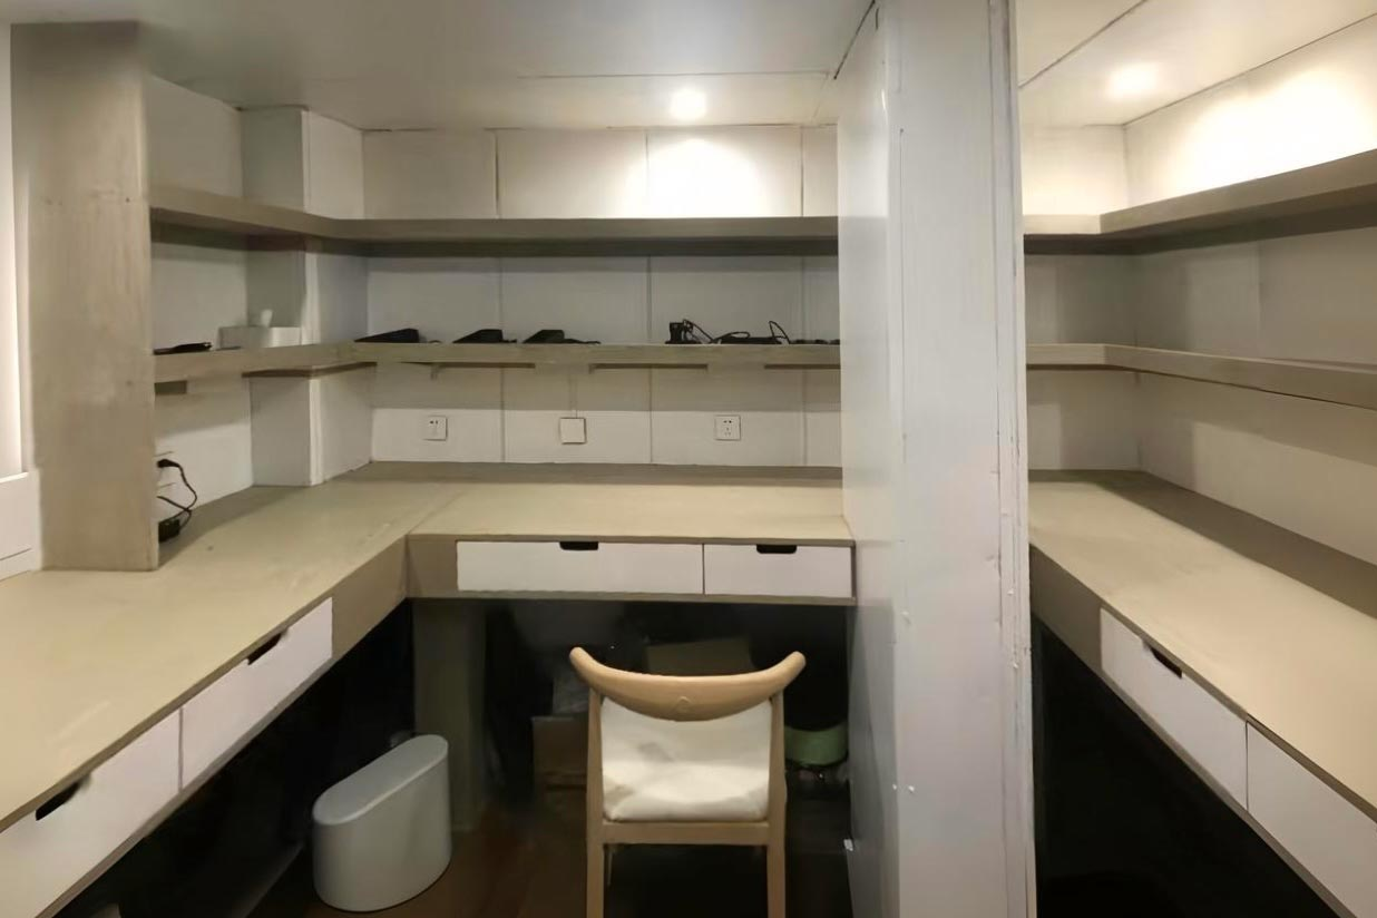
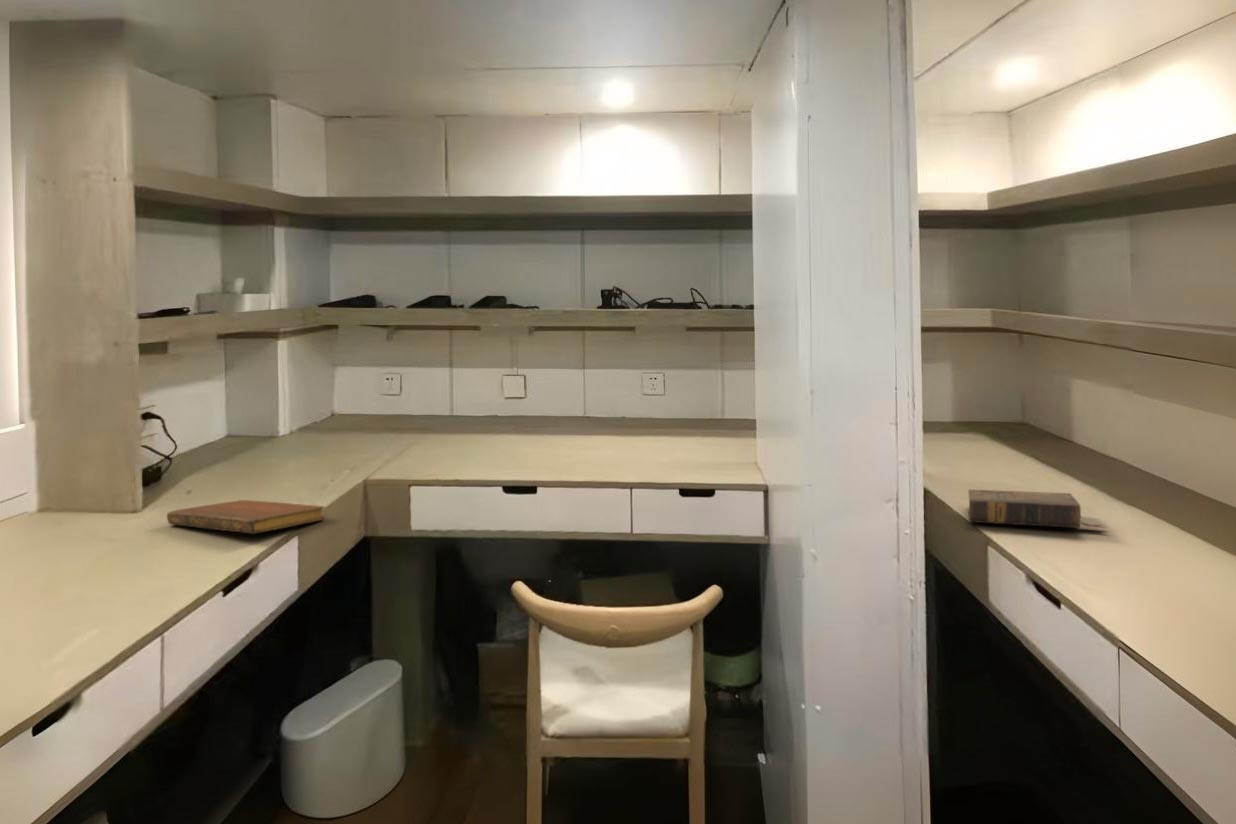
+ book (1035, 508)
+ notebook (247, 515)
